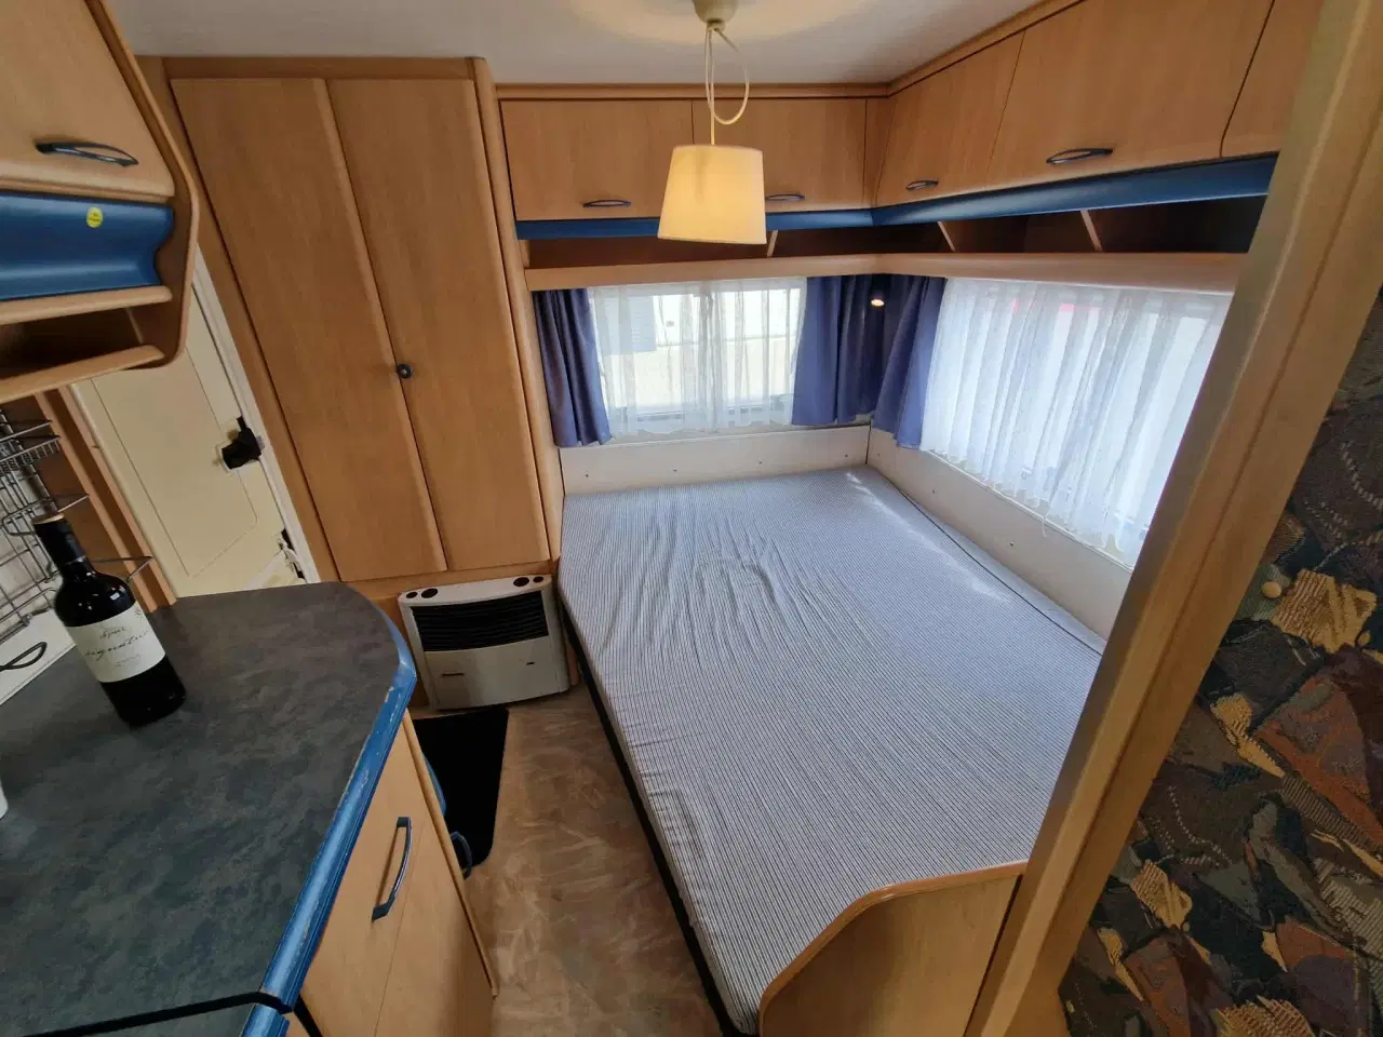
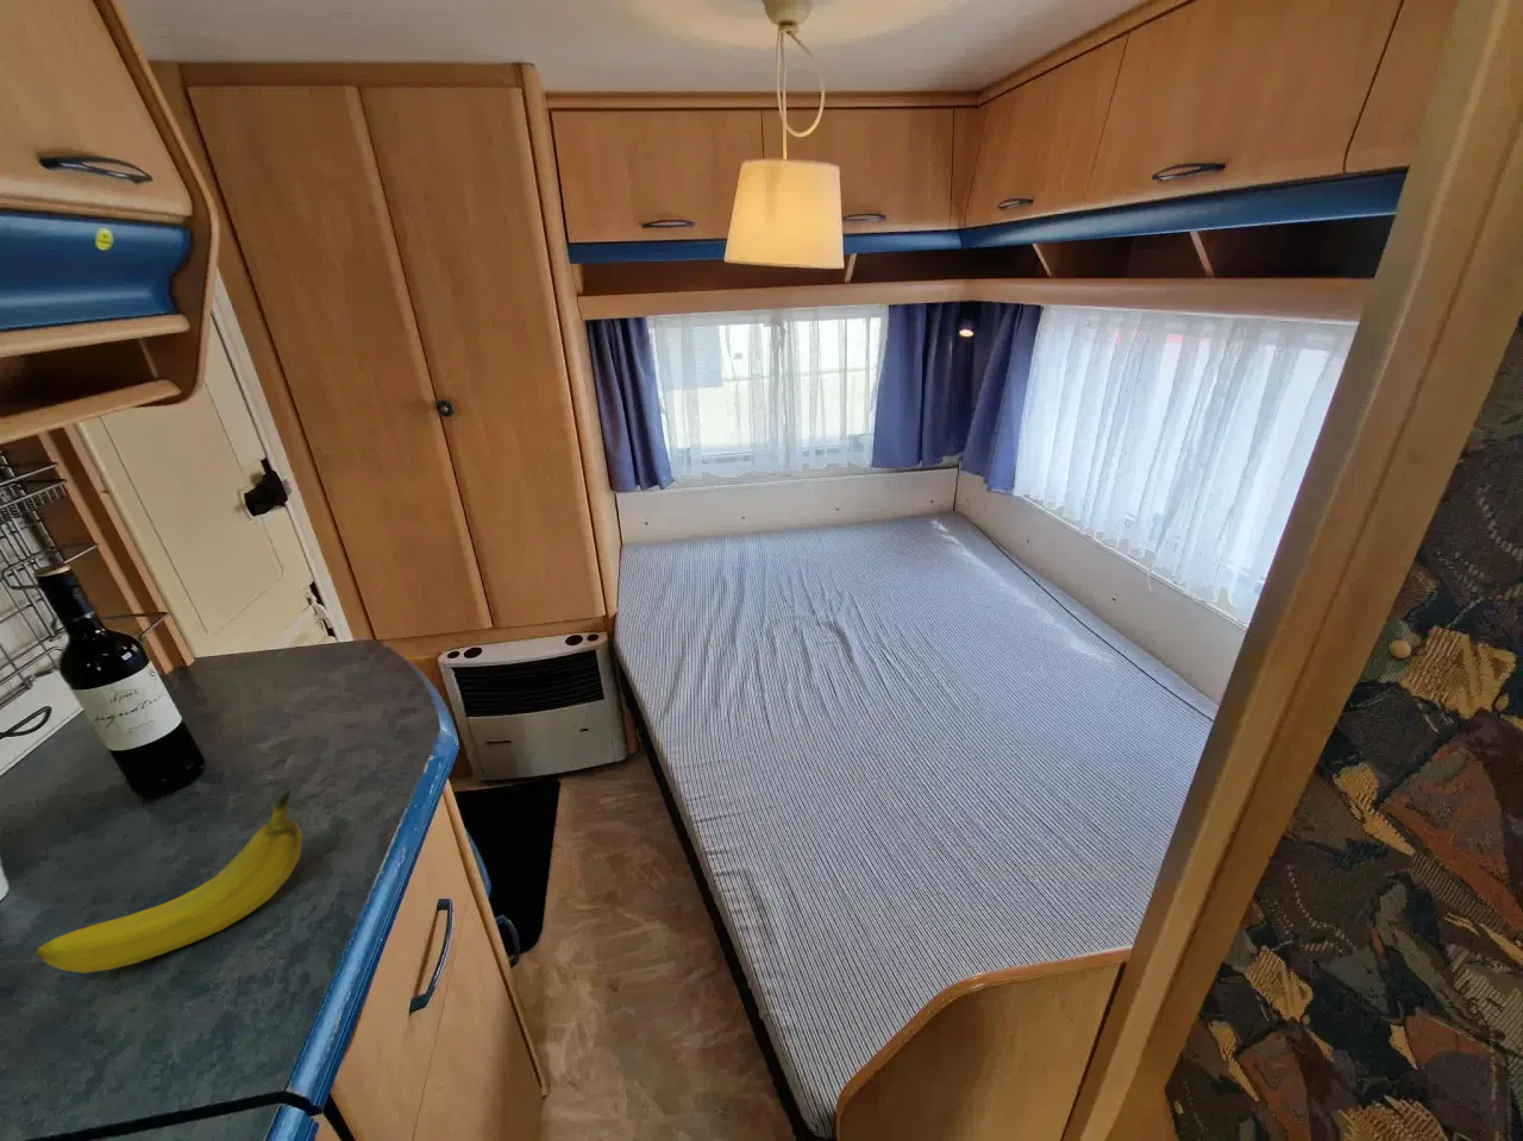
+ fruit (187, 893)
